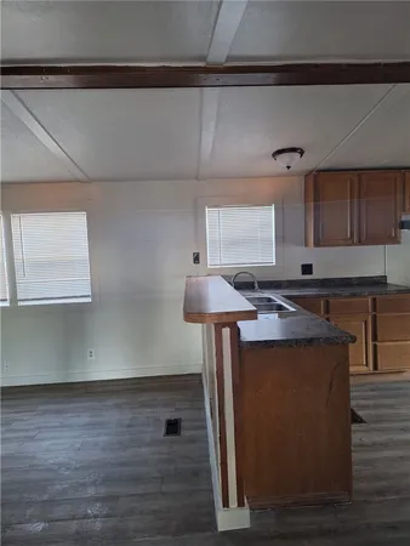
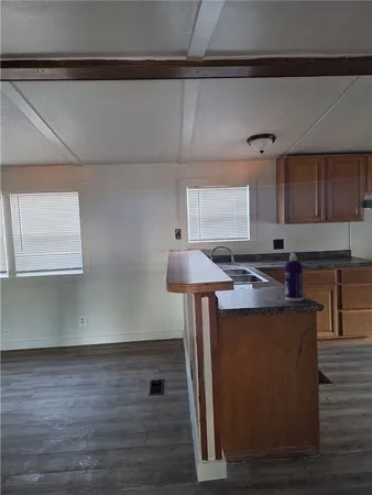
+ spray bottle (293, 276)
